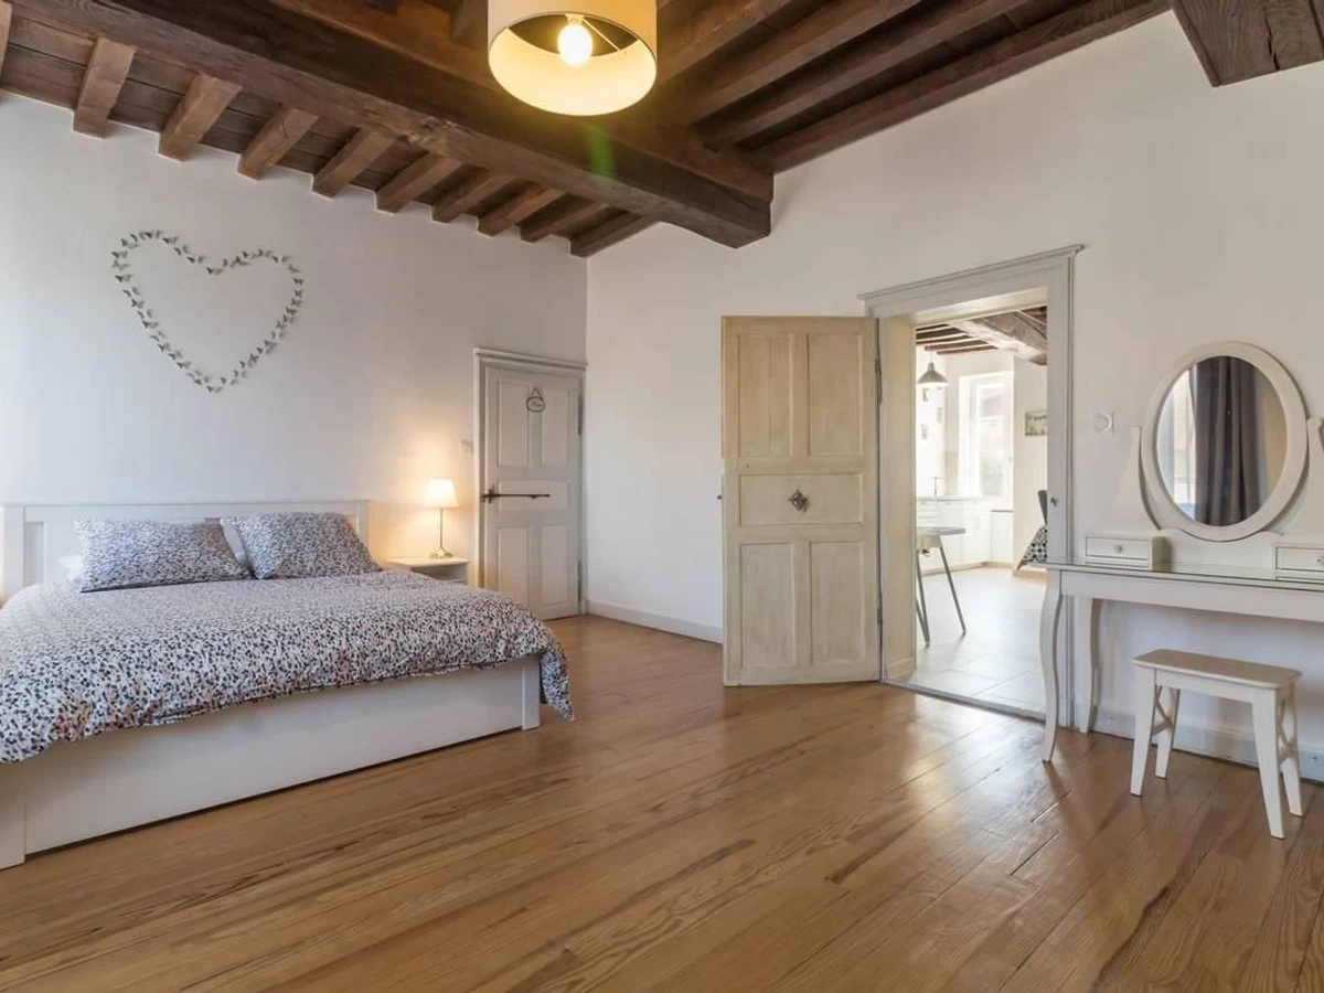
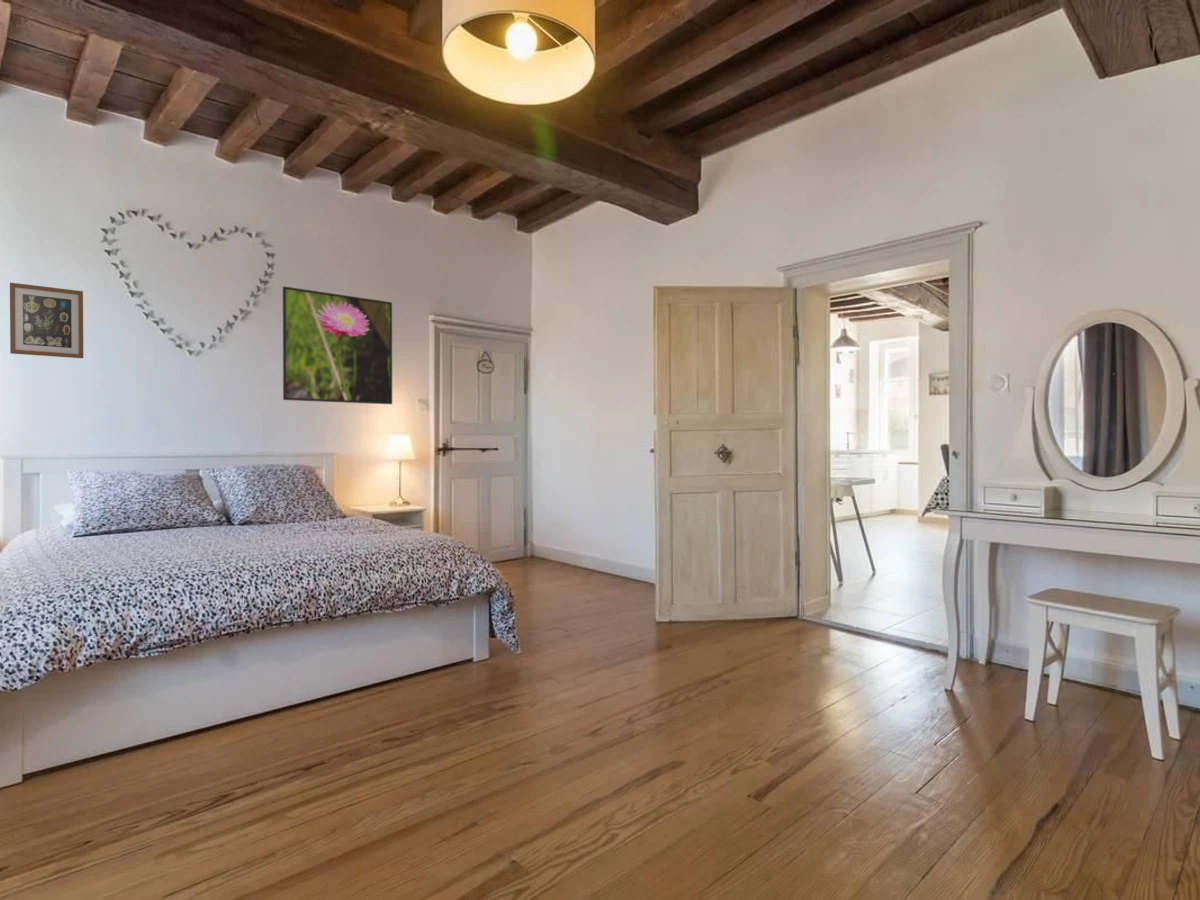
+ wall art (47, 321)
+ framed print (340, 348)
